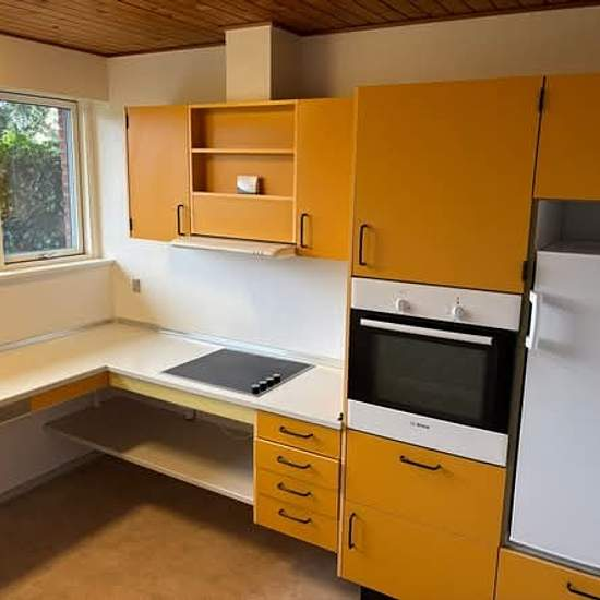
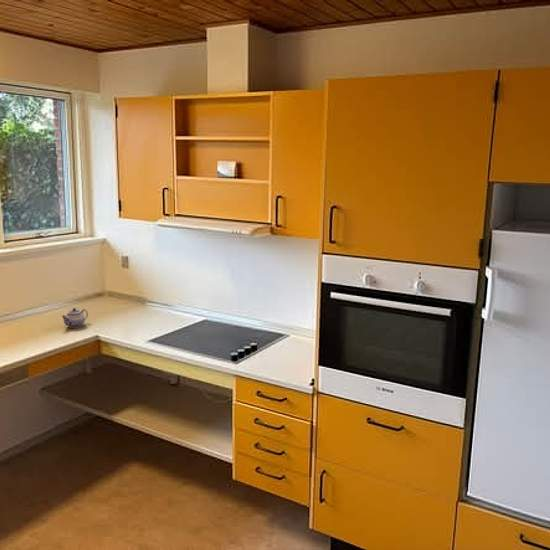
+ teapot (75, 317)
